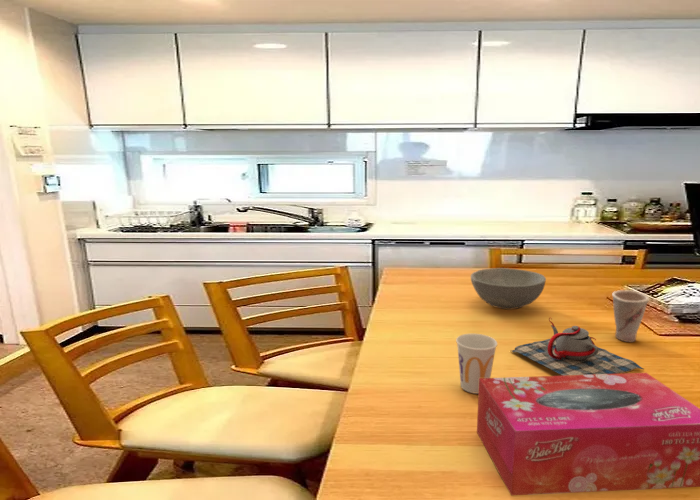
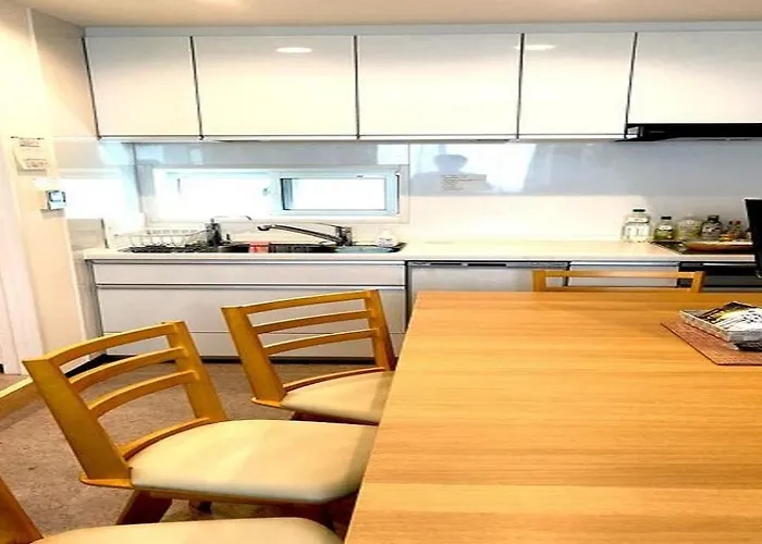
- cup (475, 364)
- bowl (506, 291)
- cup (628, 317)
- tissue box (585, 427)
- teapot (575, 343)
